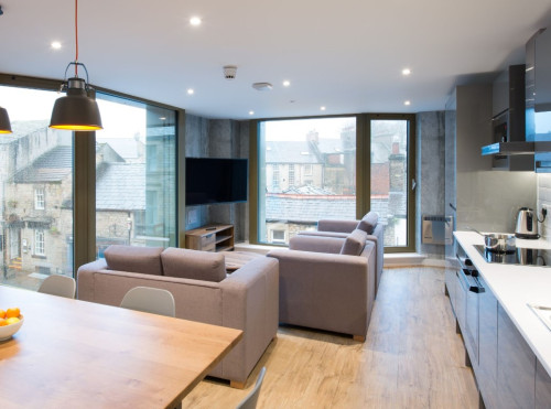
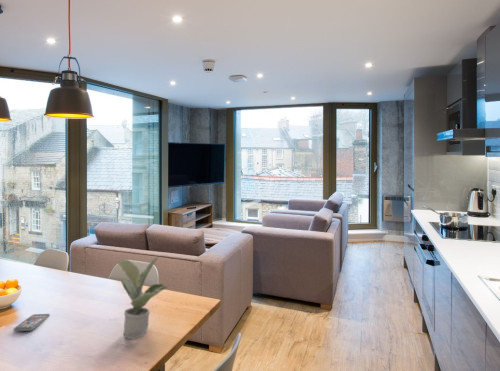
+ potted plant (144, 294)
+ smartphone (32, 322)
